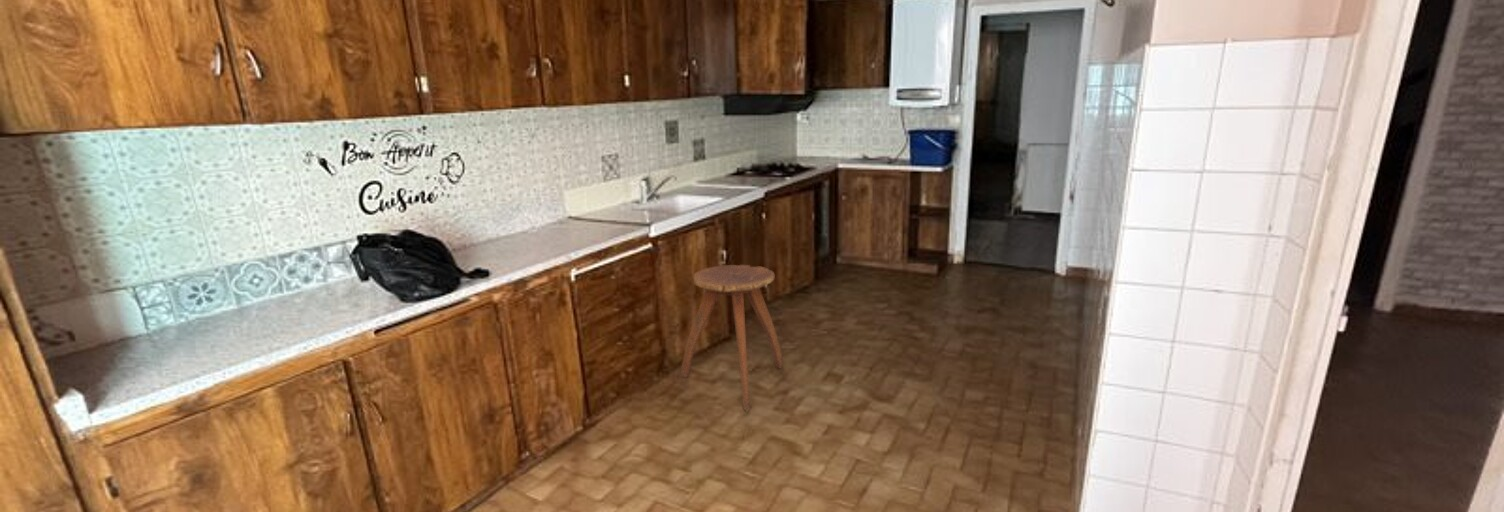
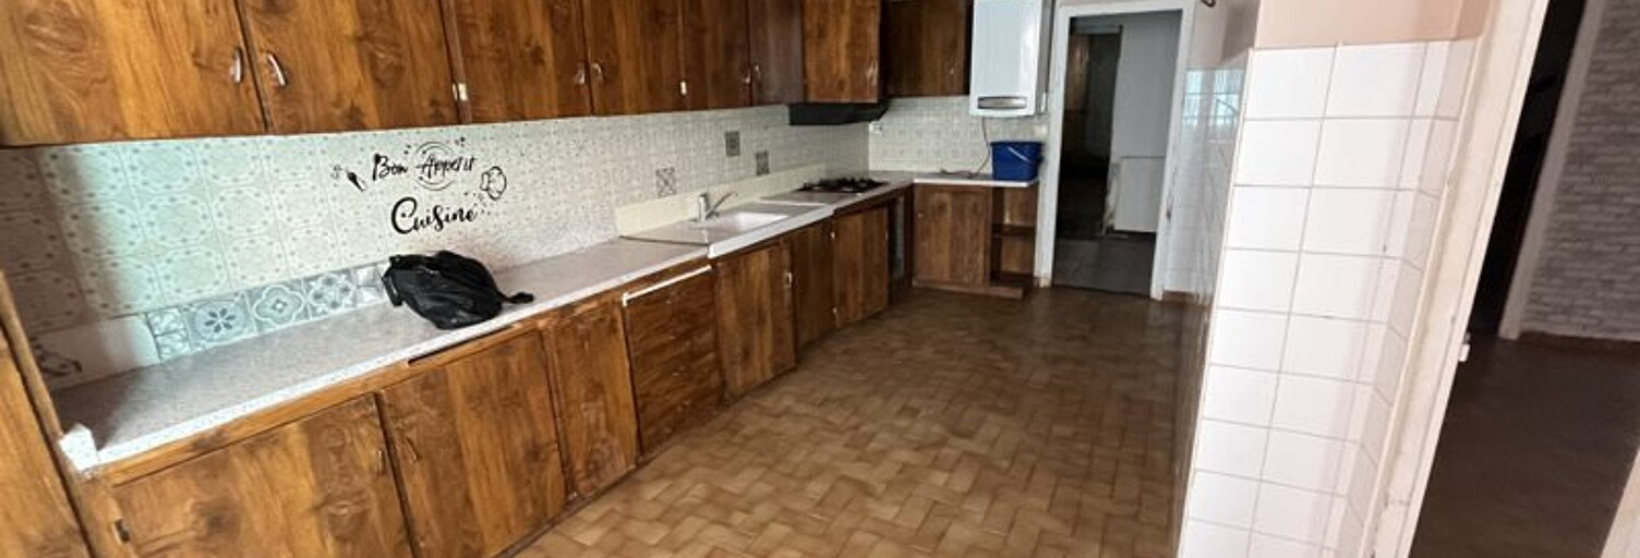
- stool (735, 326)
